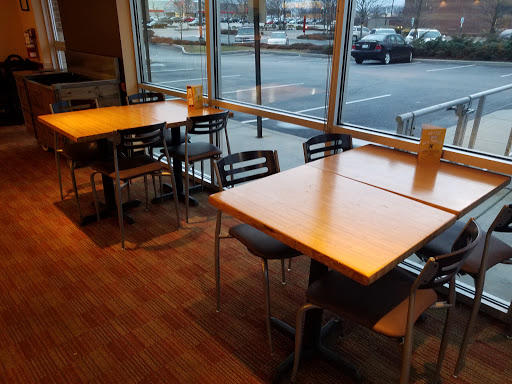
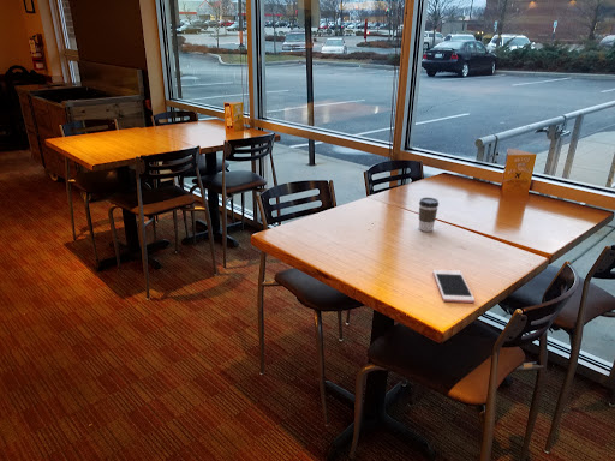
+ coffee cup (428, 214)
+ cell phone (452, 285)
